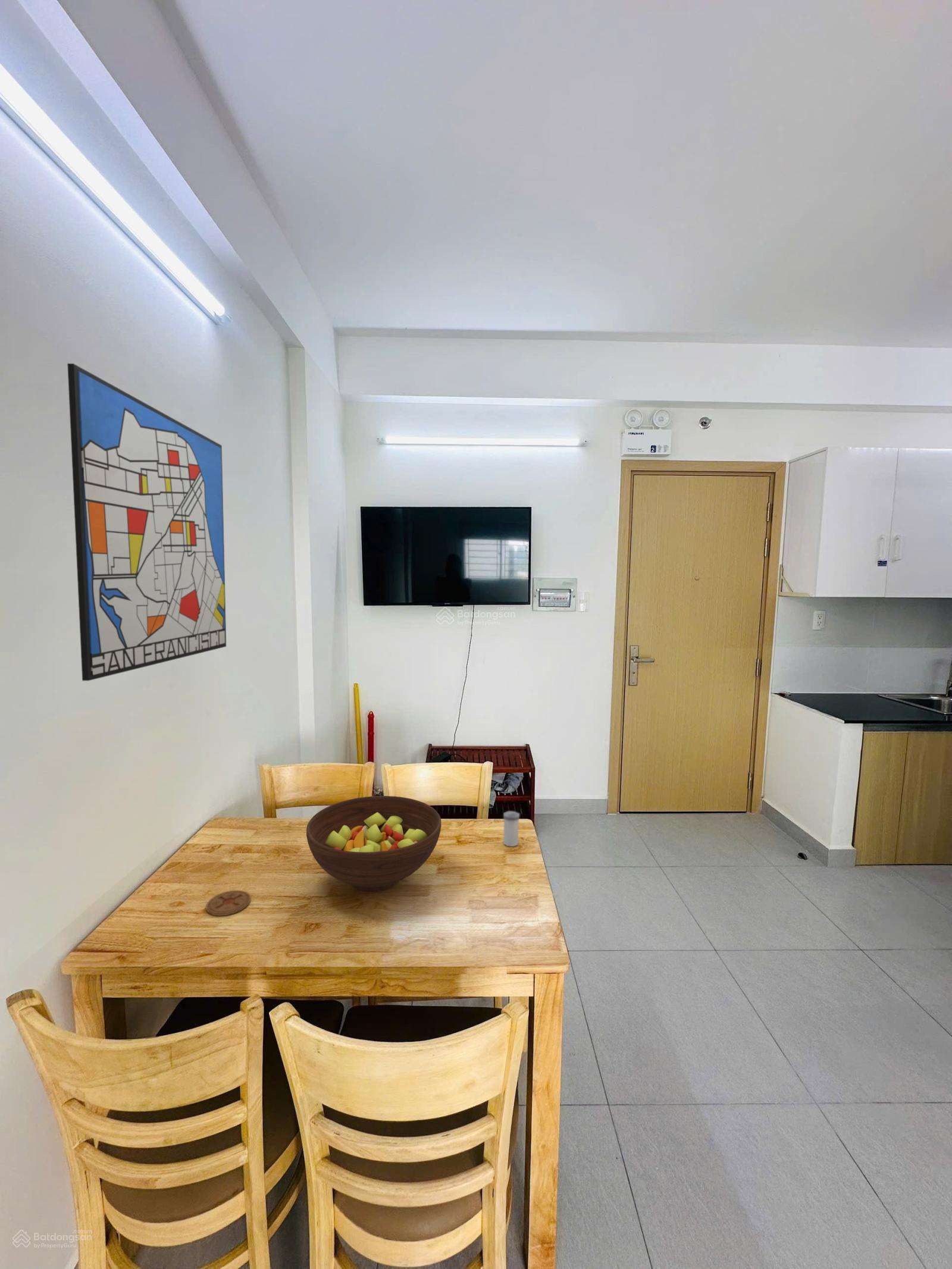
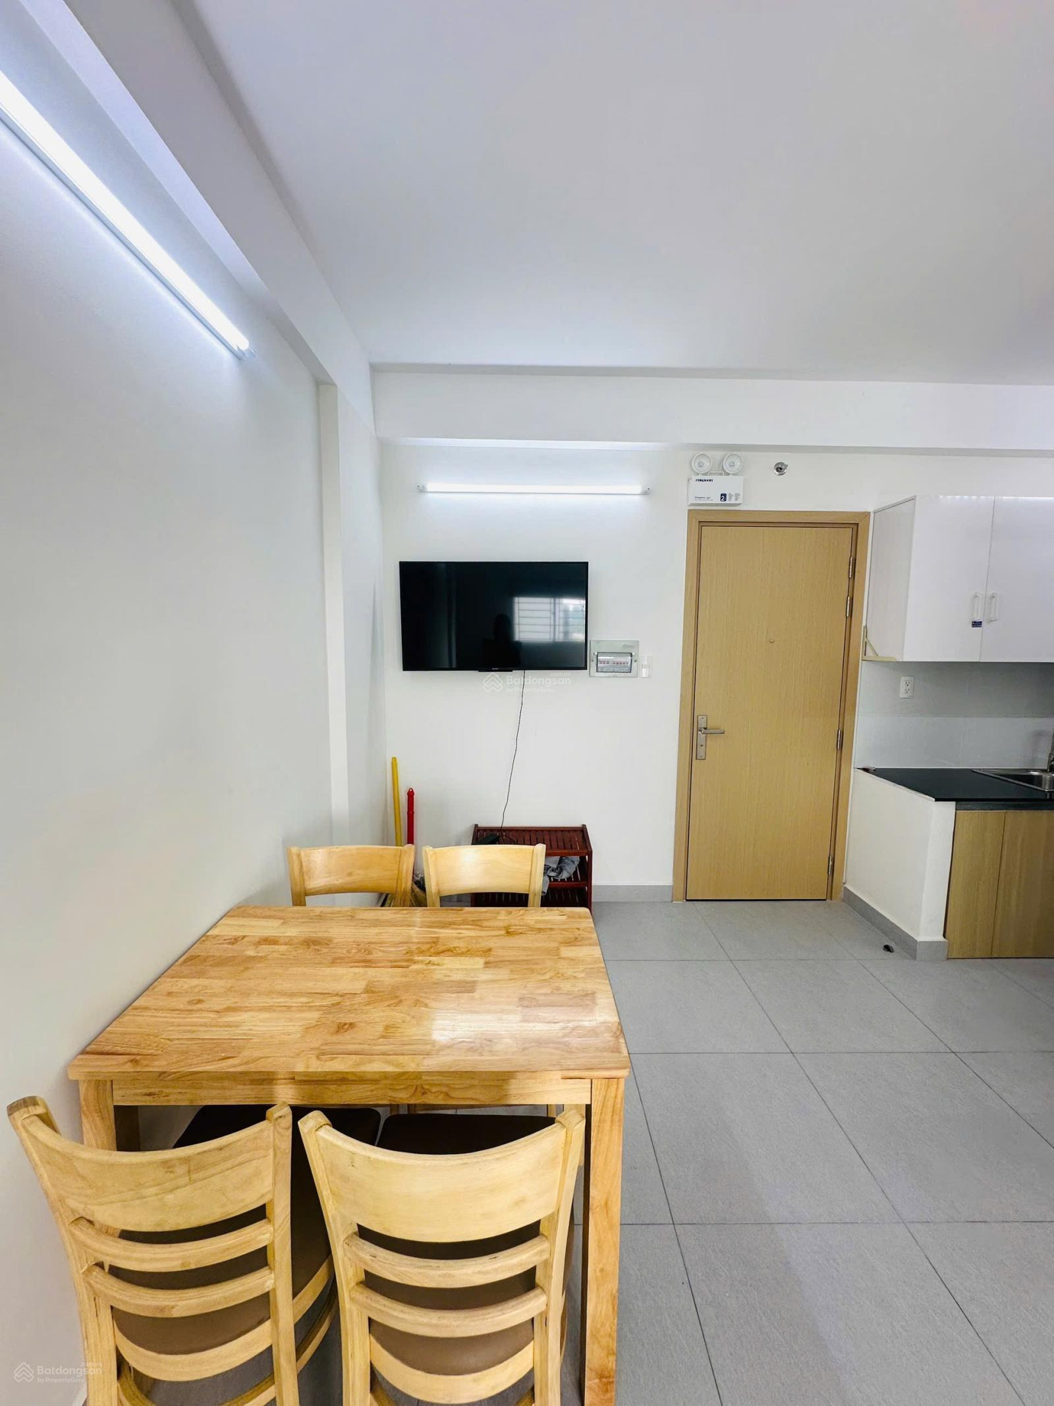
- coaster (228, 903)
- fruit bowl (375, 850)
- salt shaker (511, 829)
- wall art (166, 539)
